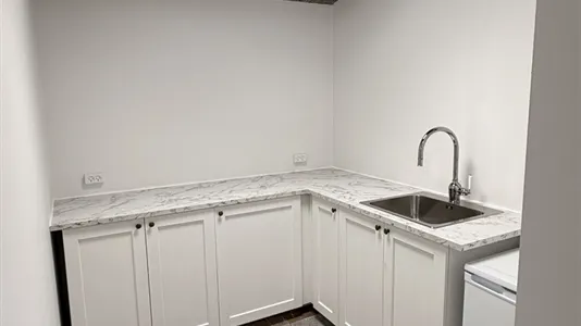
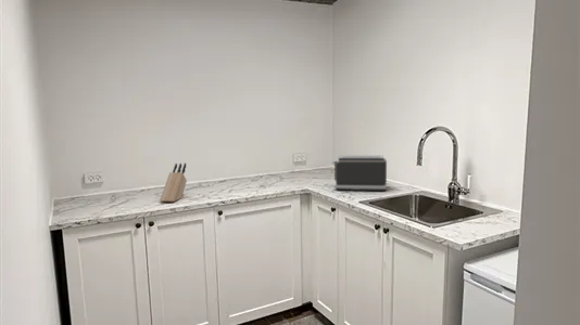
+ knife block (174, 181)
+ toaster (358, 172)
